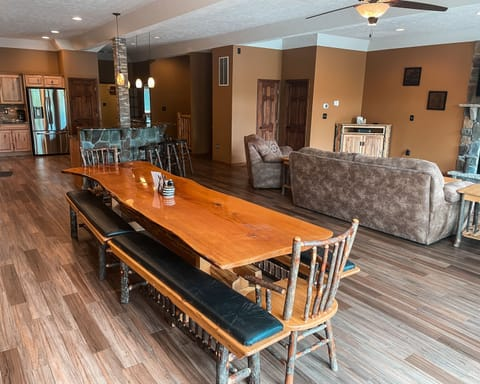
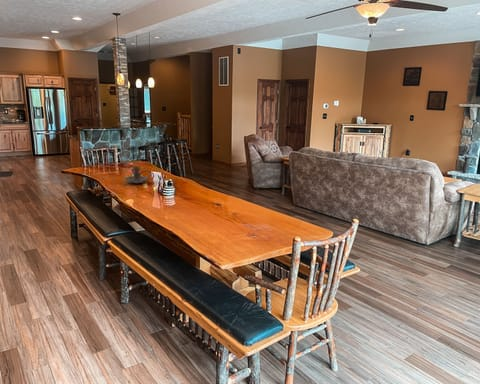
+ candle holder (139, 174)
